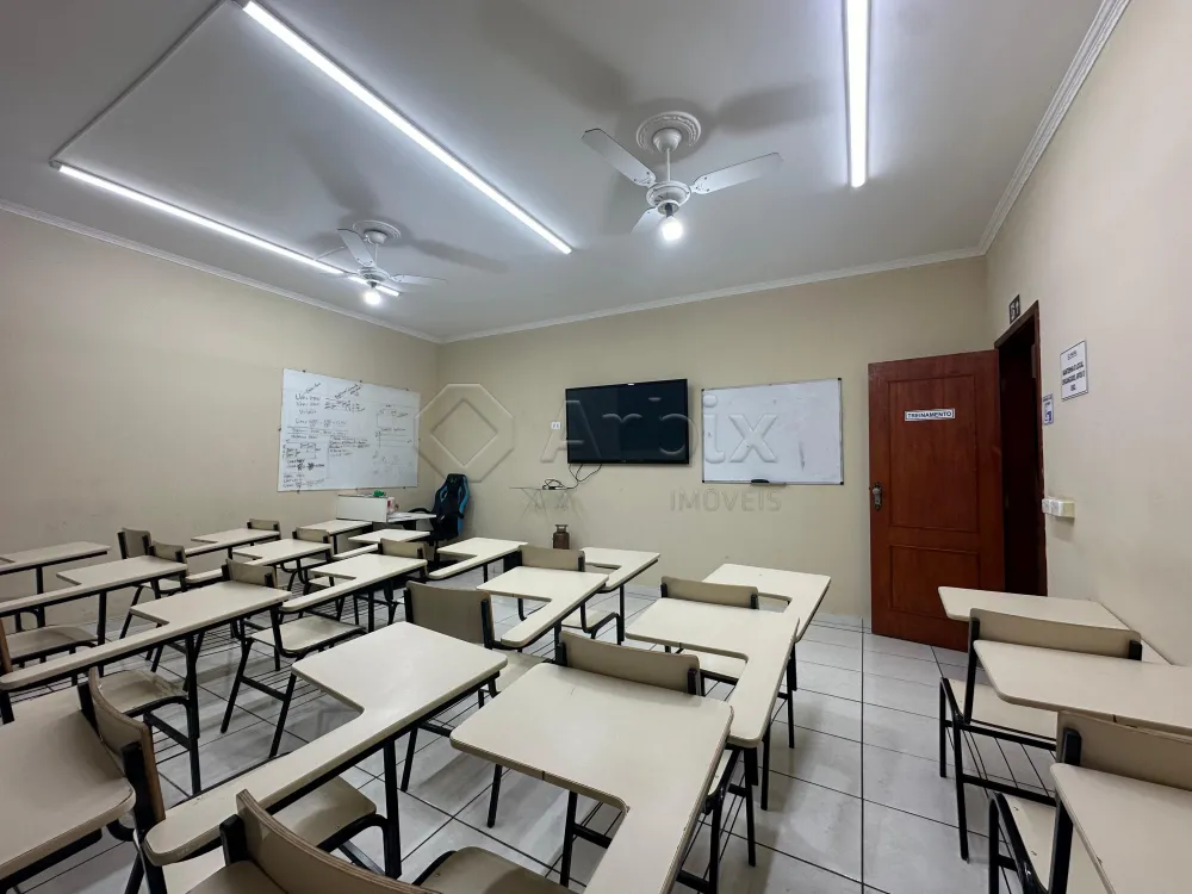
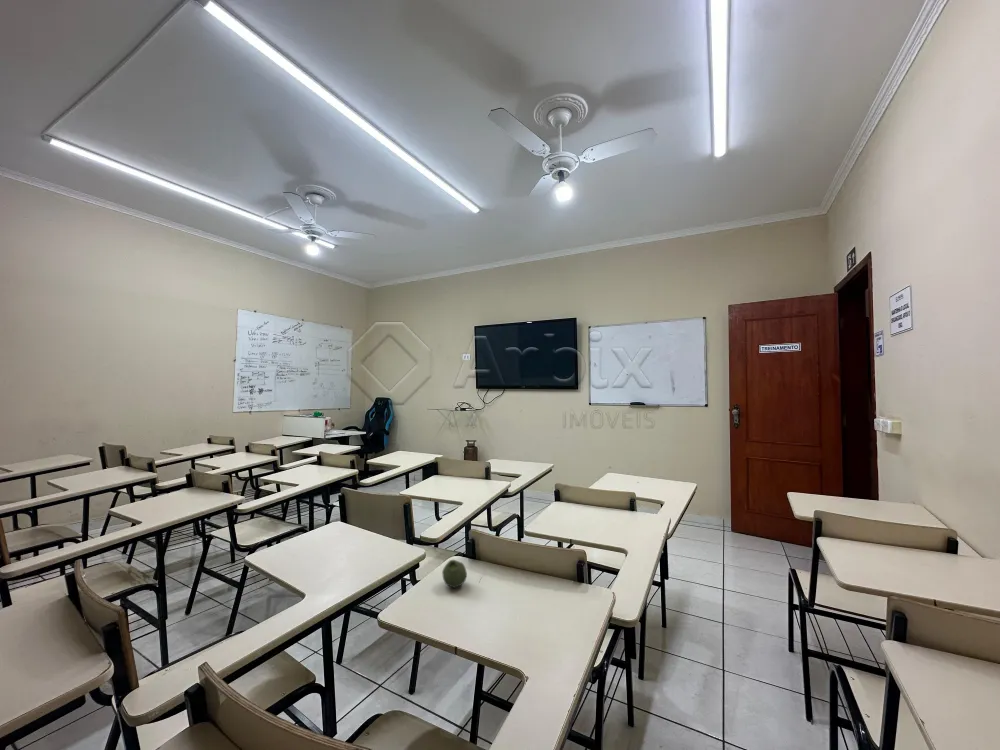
+ fruit (454, 572)
